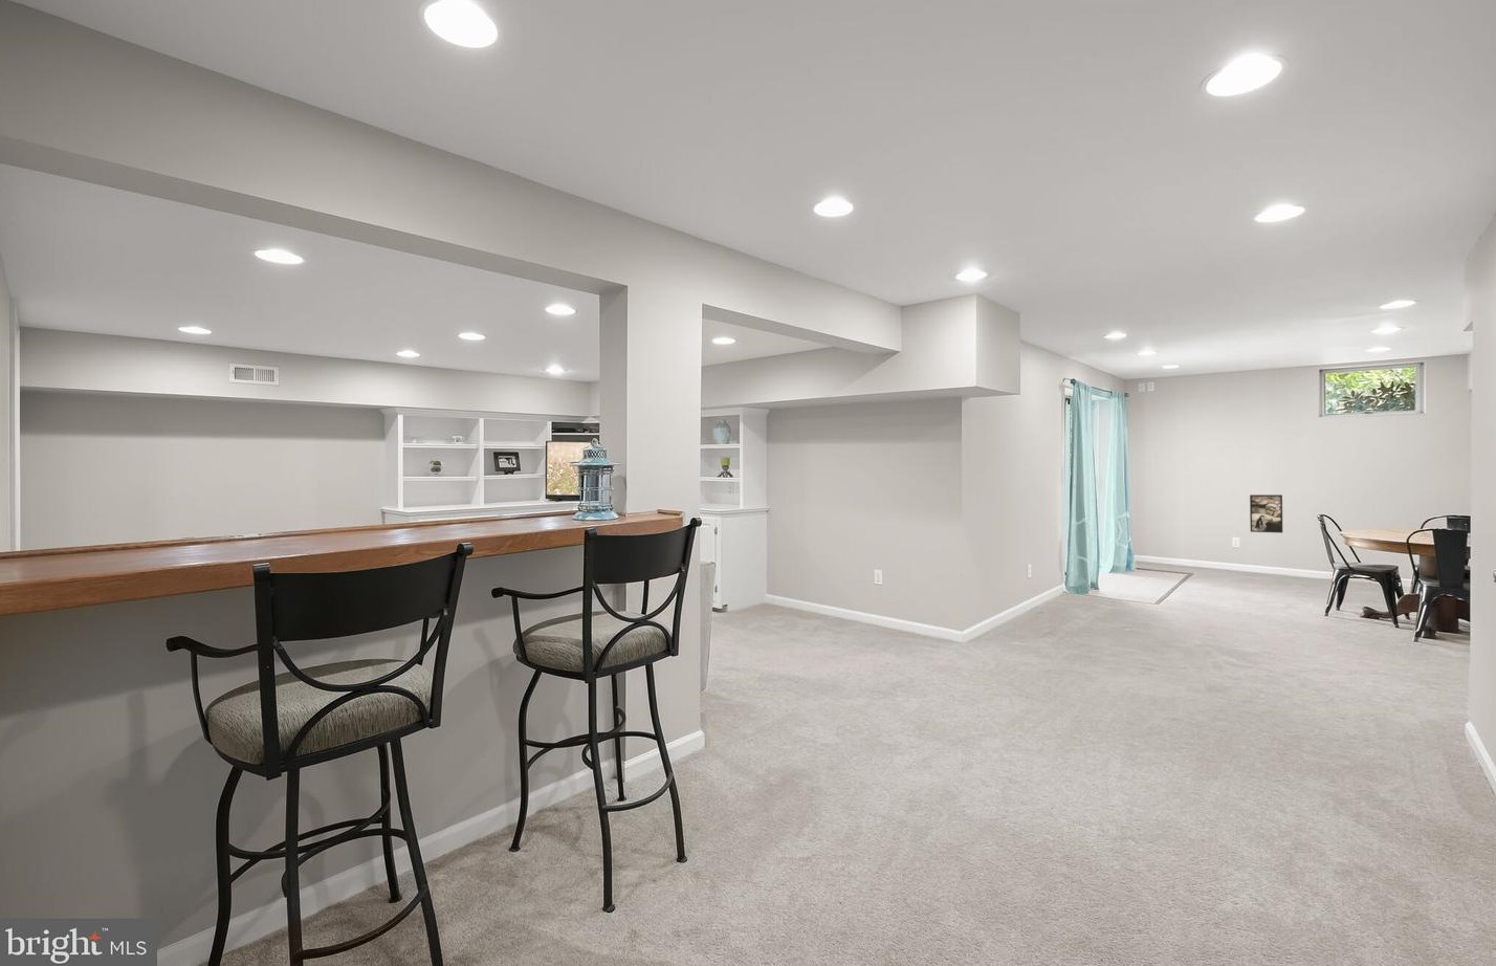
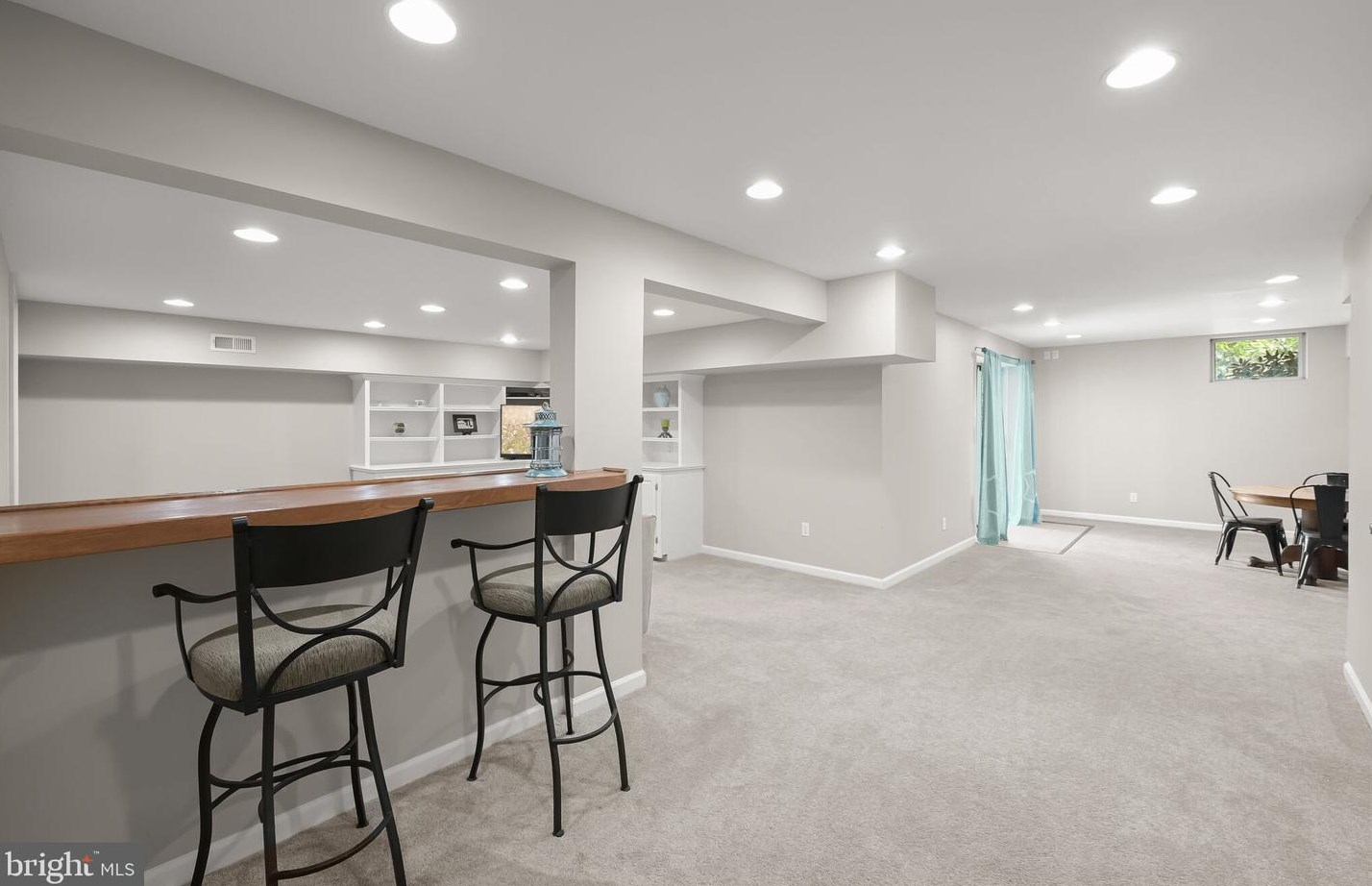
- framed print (1266, 514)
